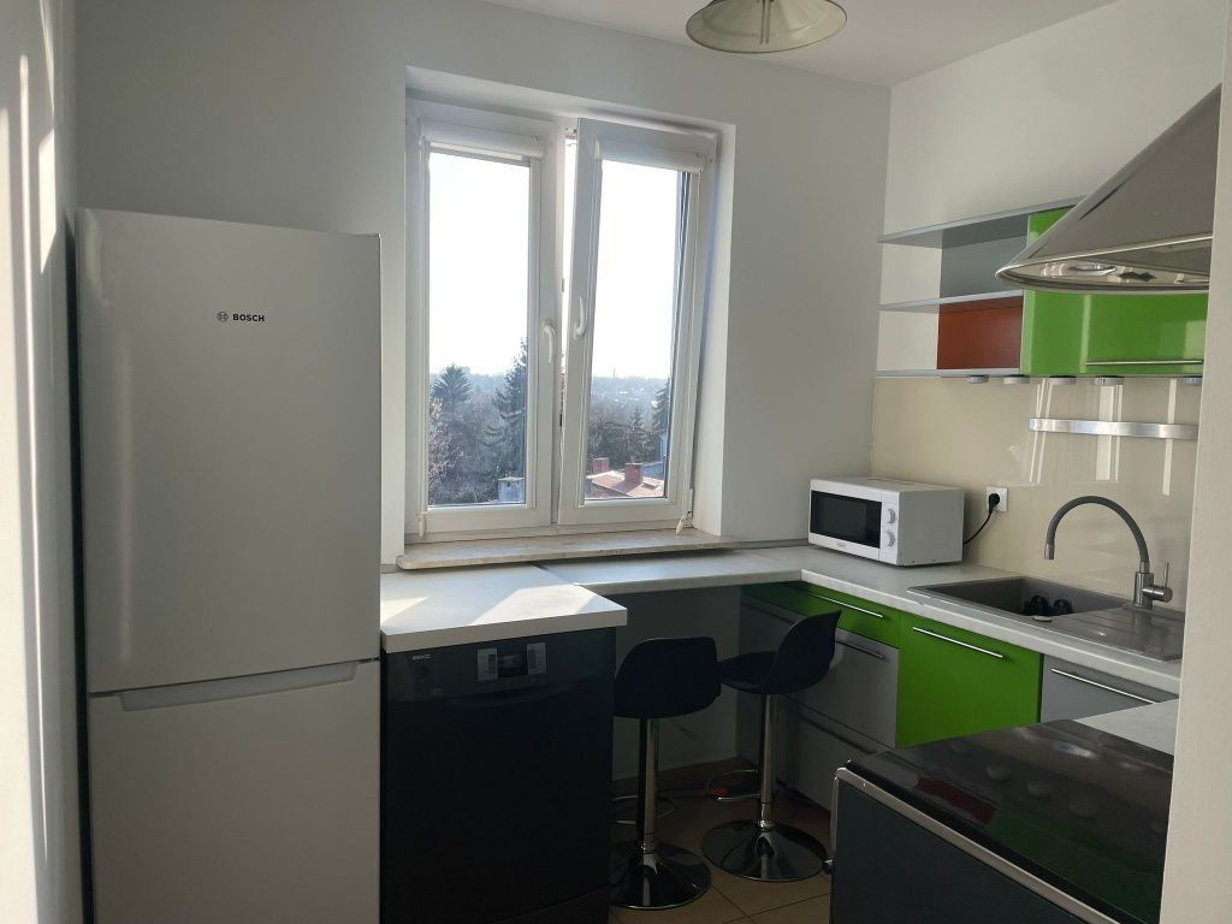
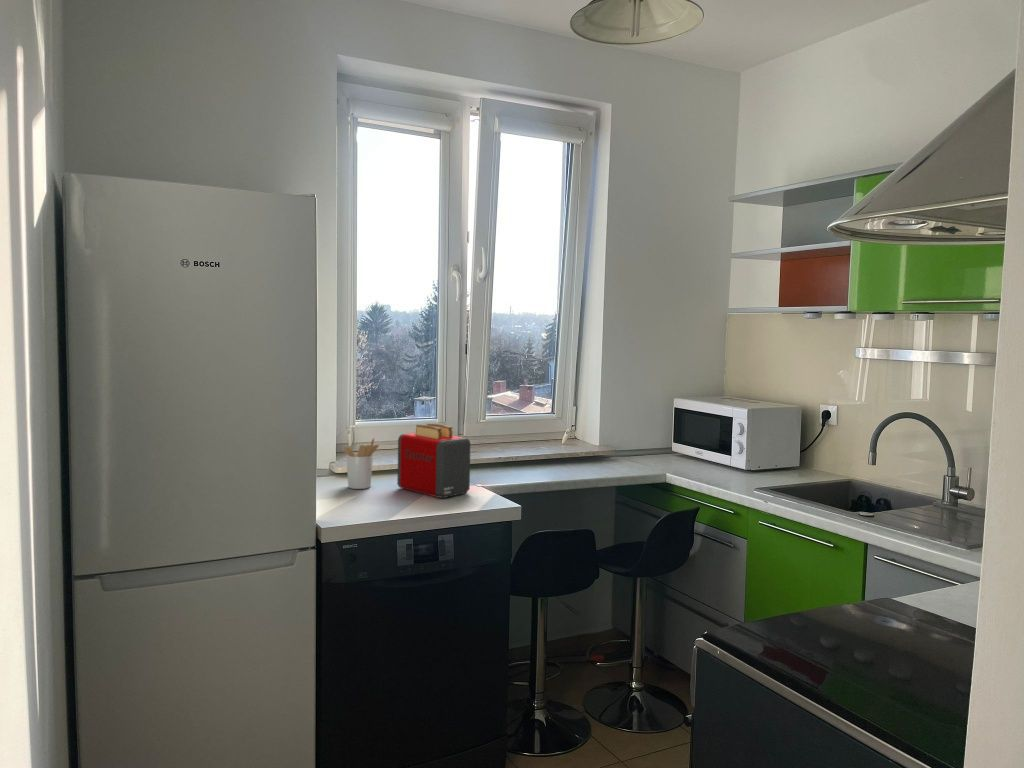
+ toaster (433, 458)
+ utensil holder (362, 463)
